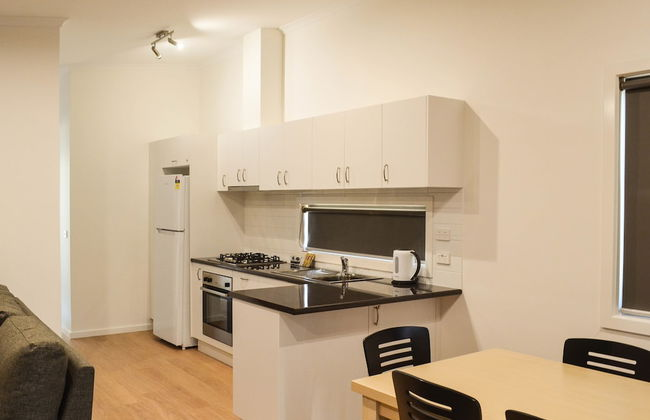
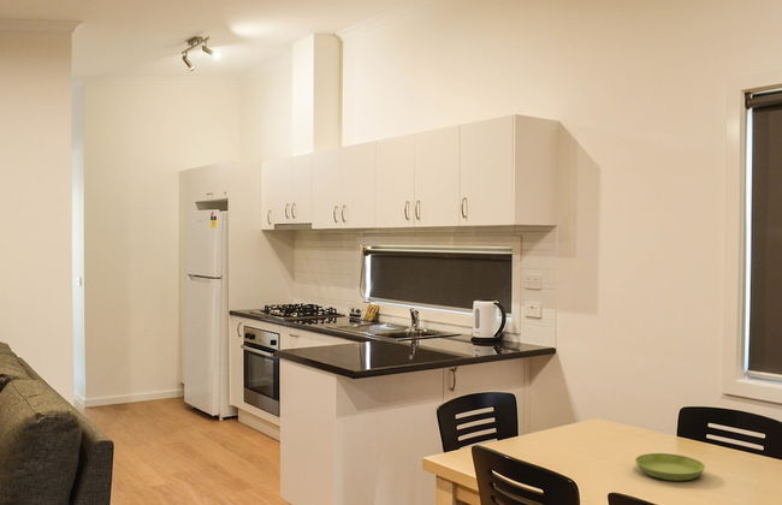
+ saucer (669, 467)
